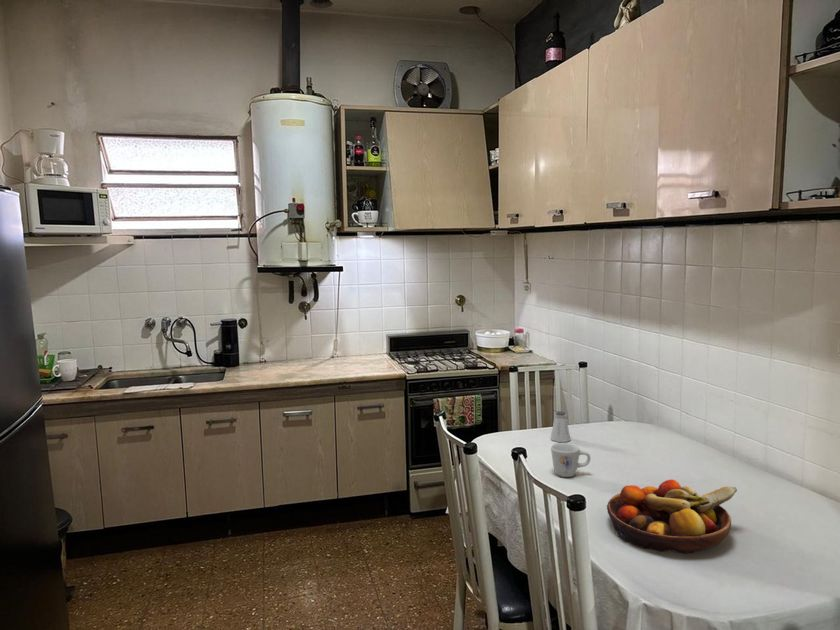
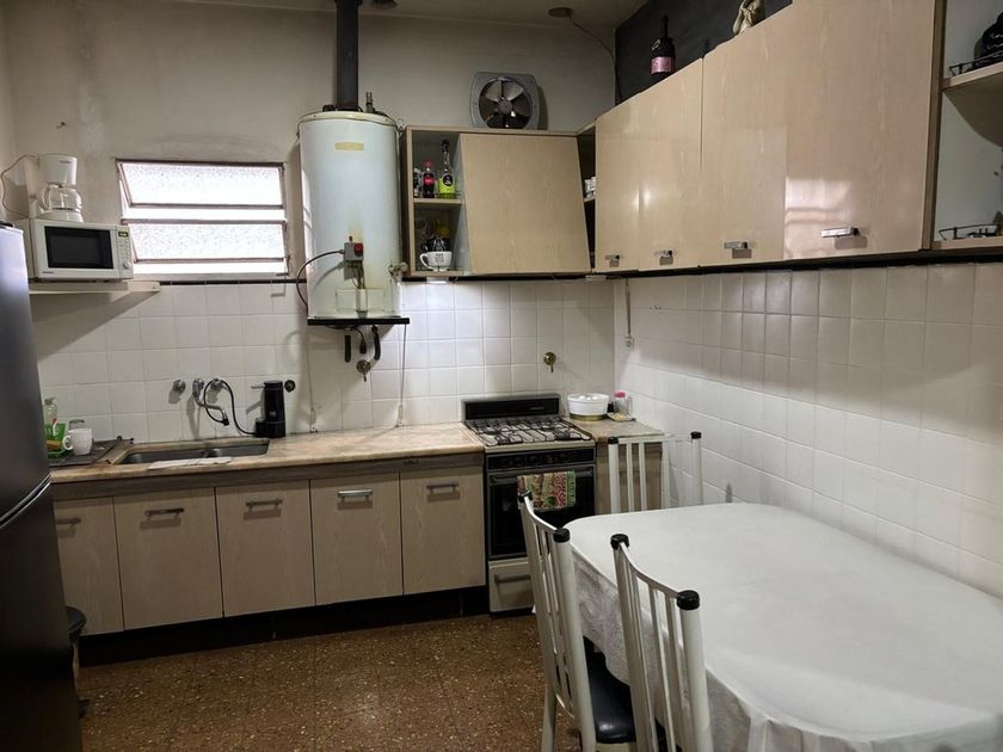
- fruit bowl (668, 505)
- saltshaker (560, 425)
- mug (570, 460)
